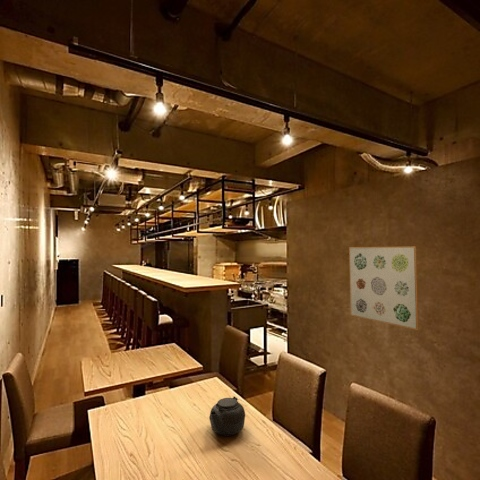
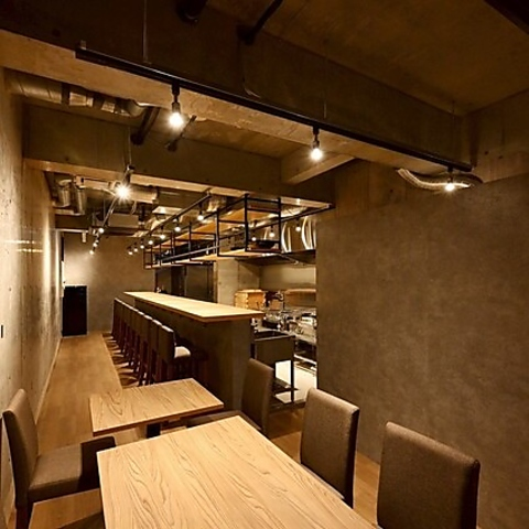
- wall art (380, 284)
- teapot (225, 417)
